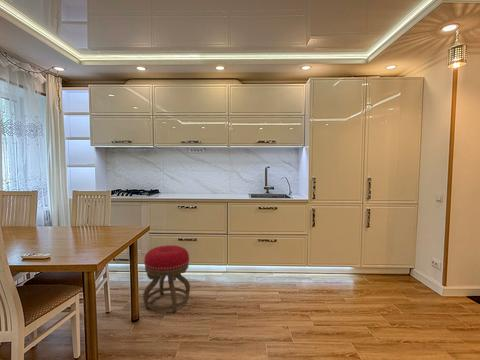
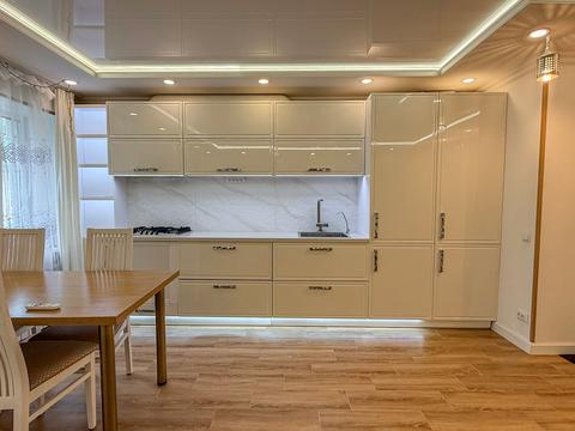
- stool (167, 275)
